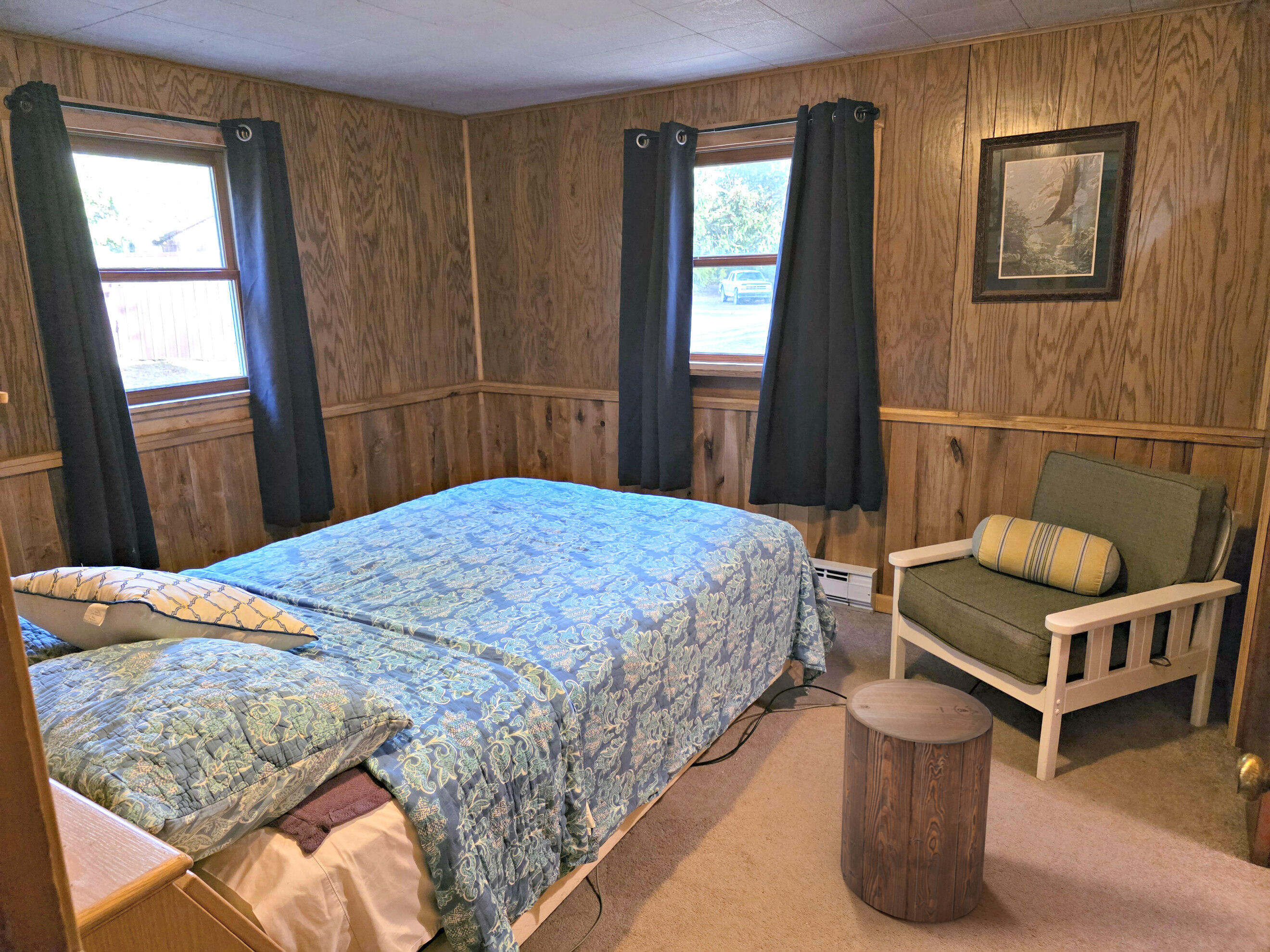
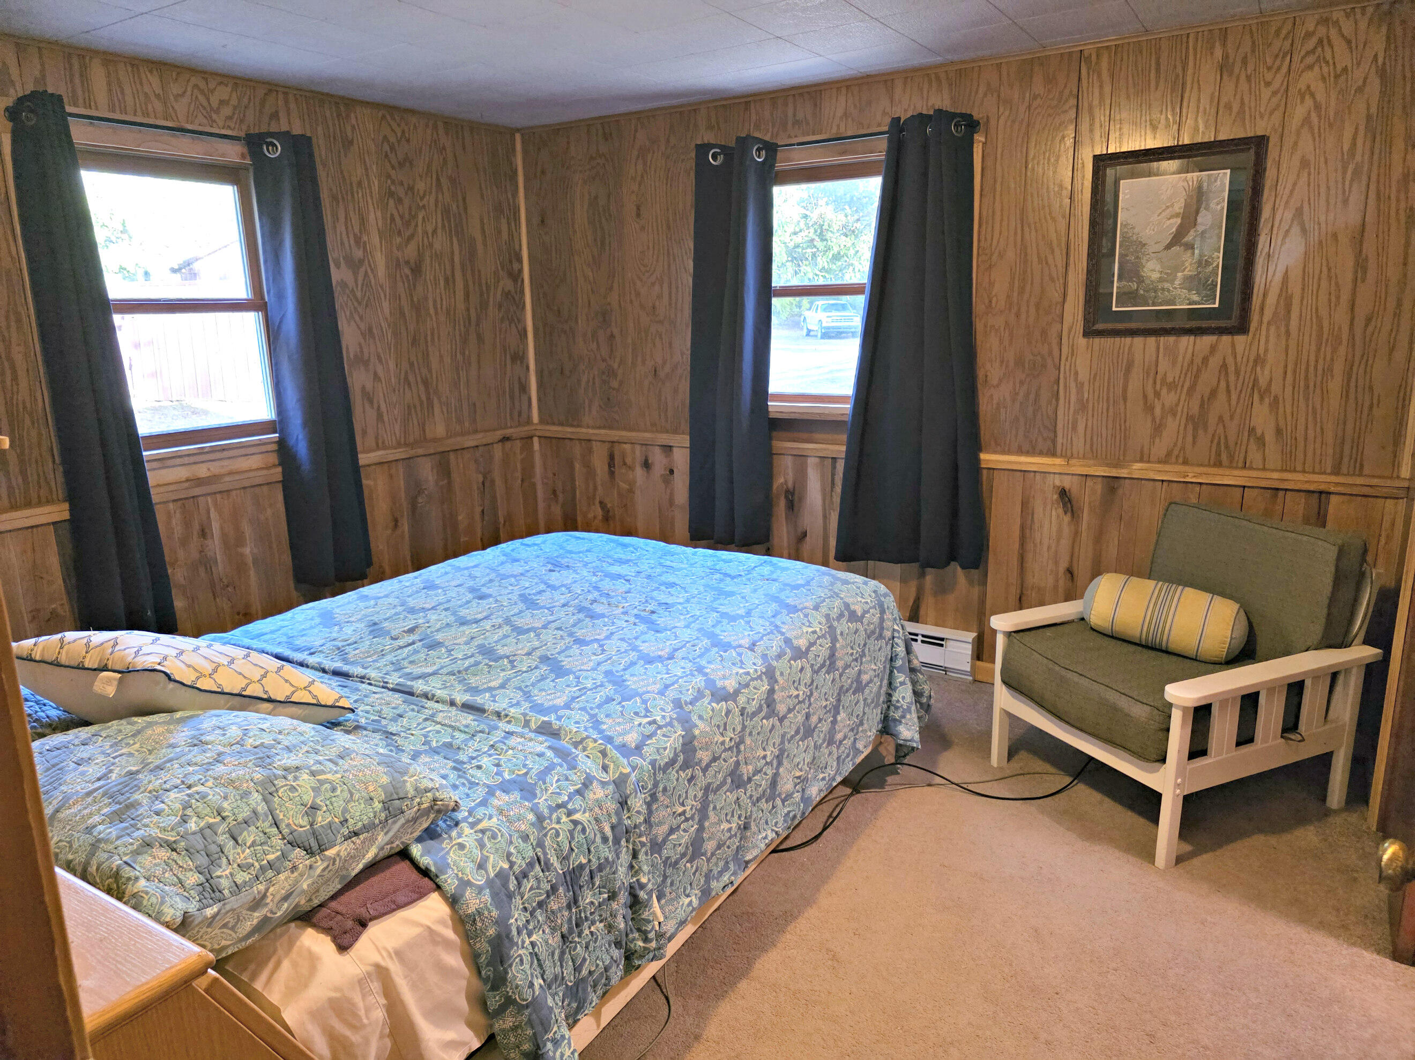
- stool (914, 793)
